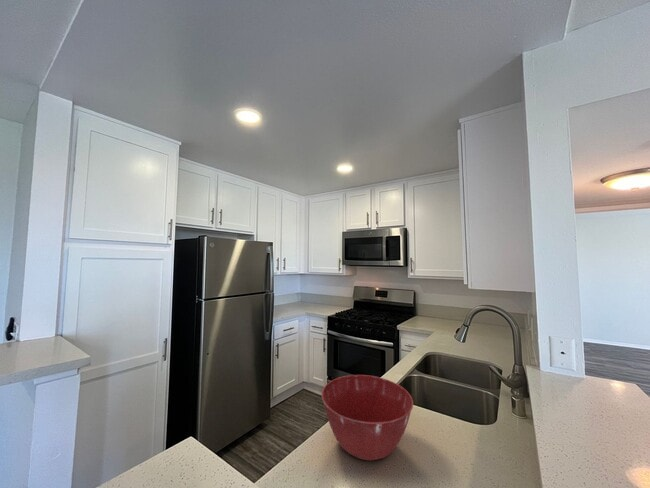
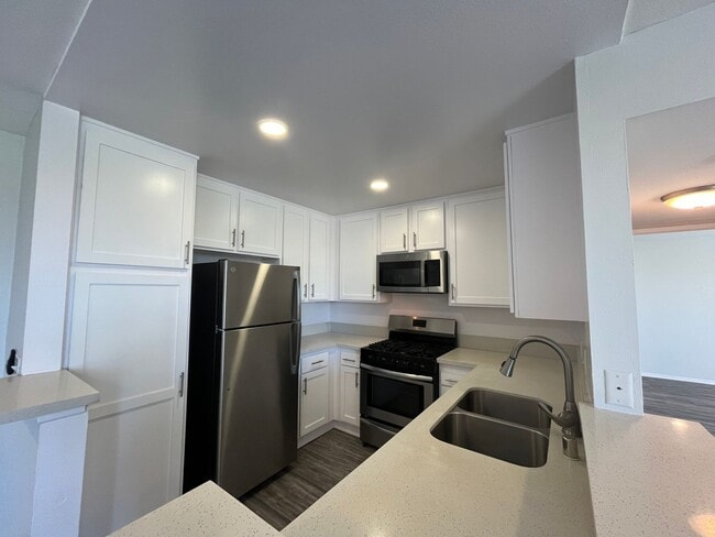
- mixing bowl (366, 419)
